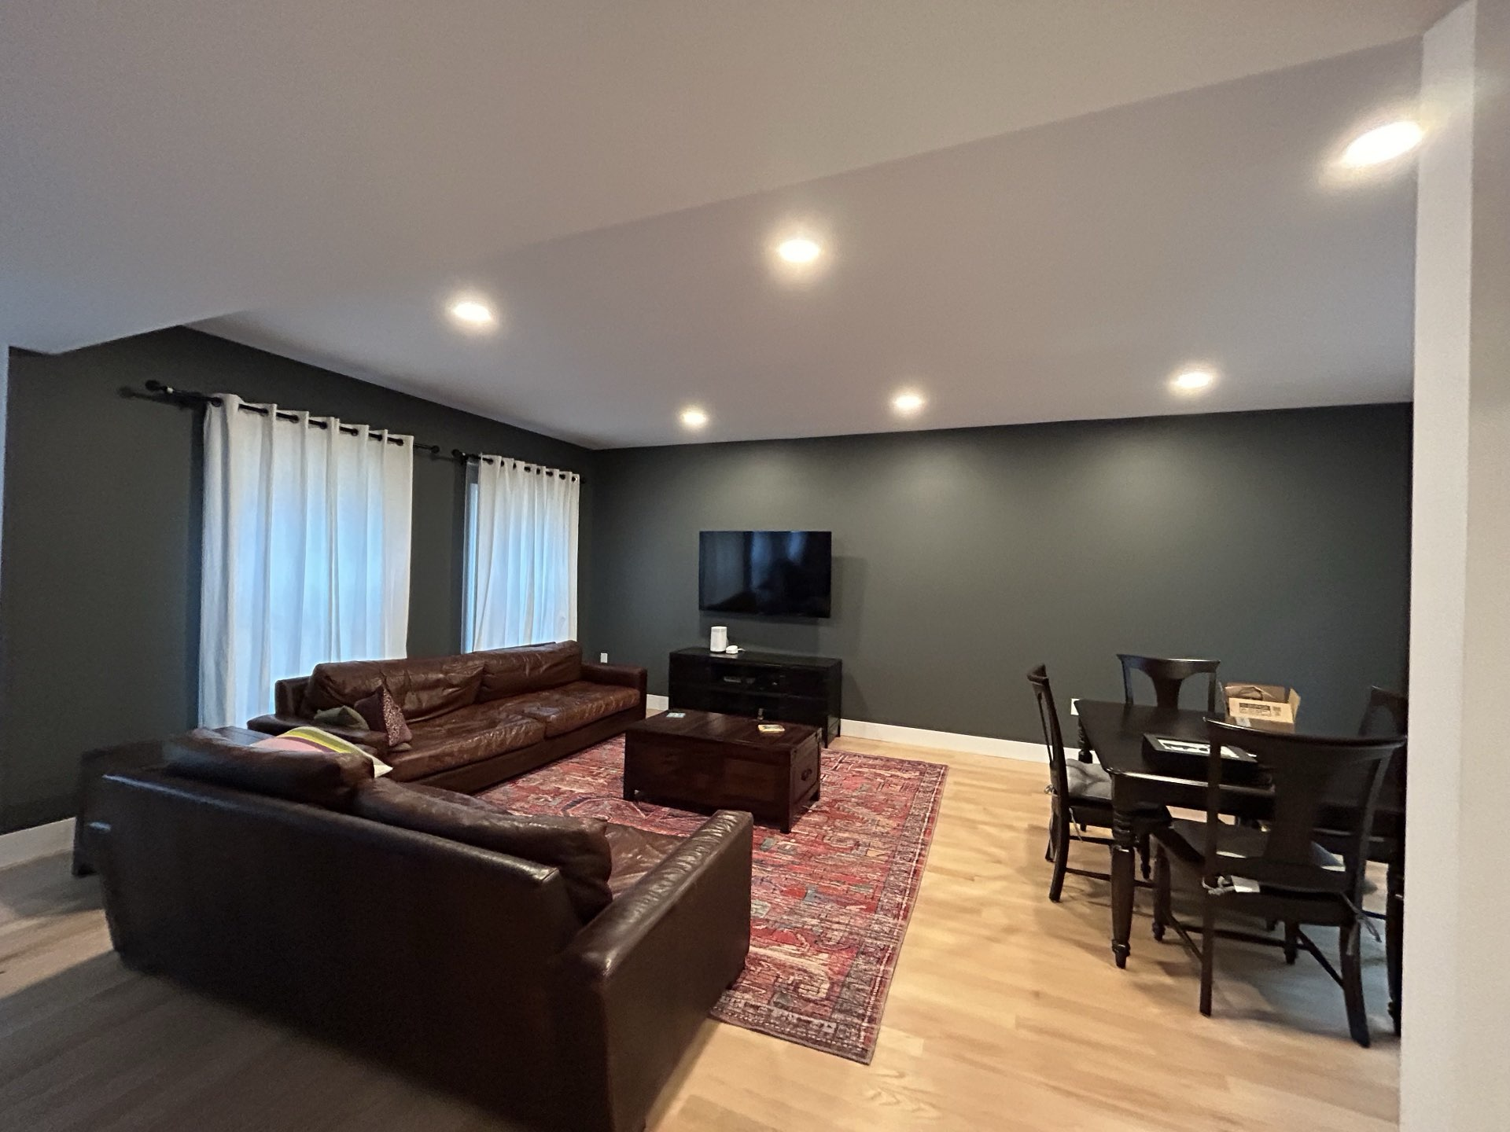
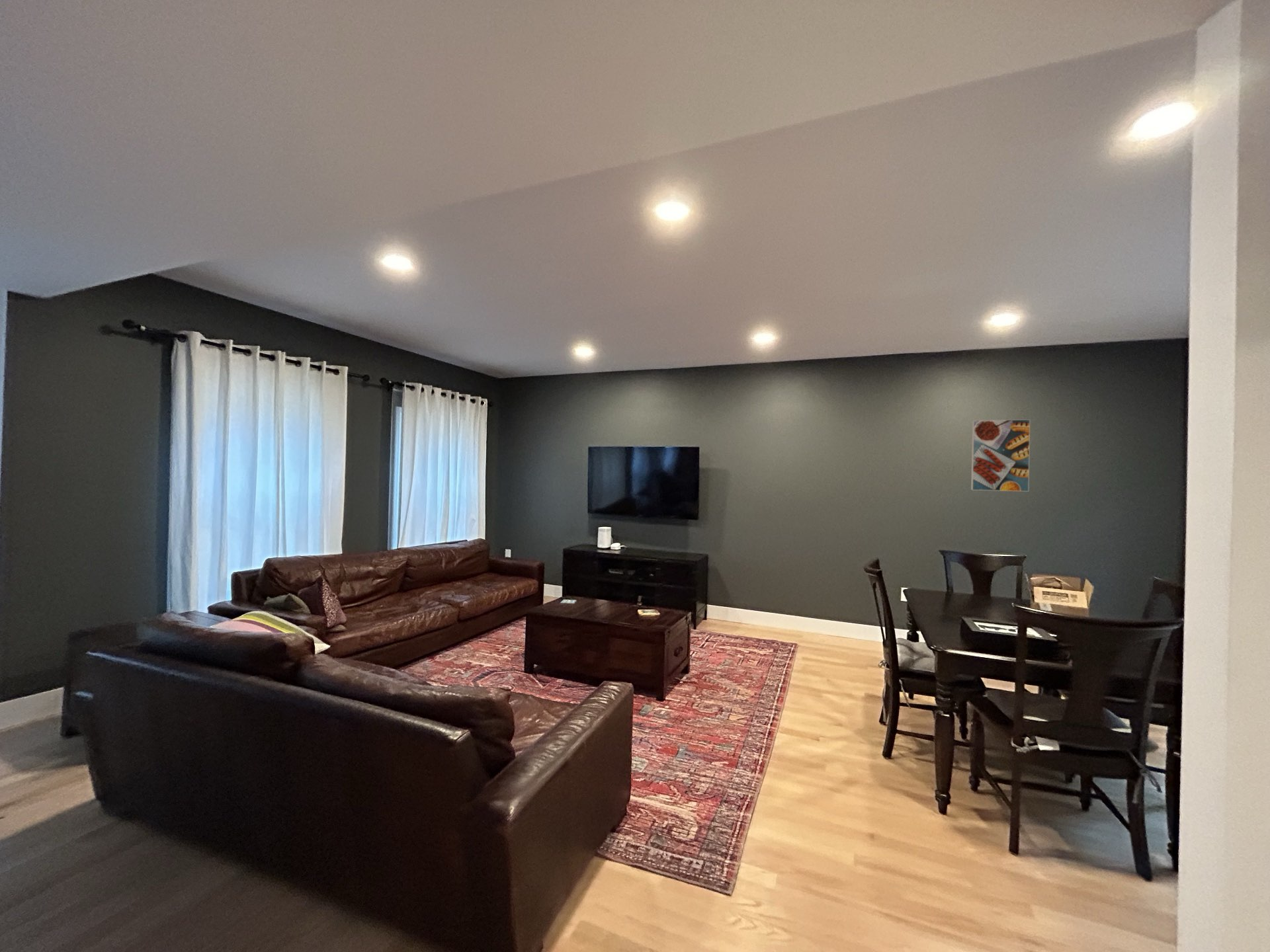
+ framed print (999, 455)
